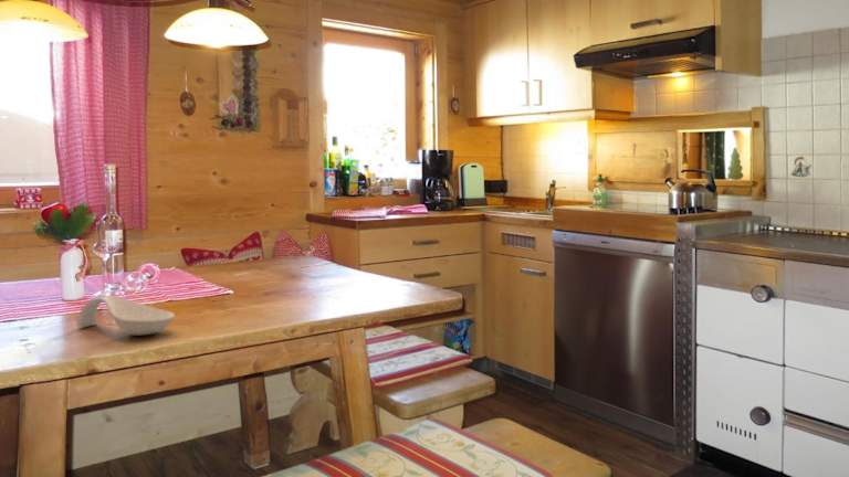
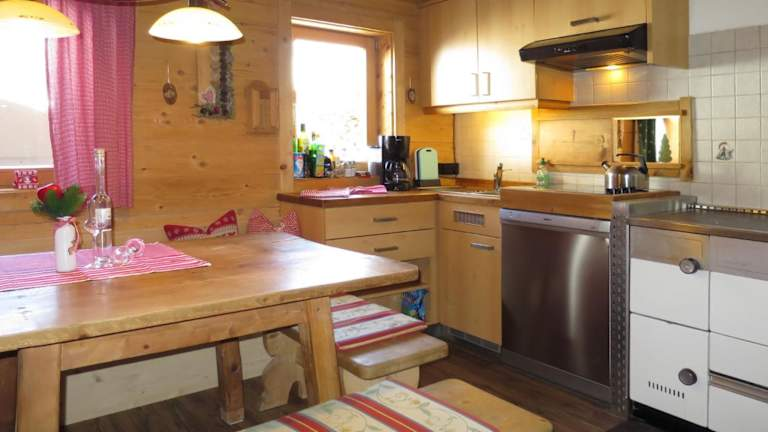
- spoon rest (123, 314)
